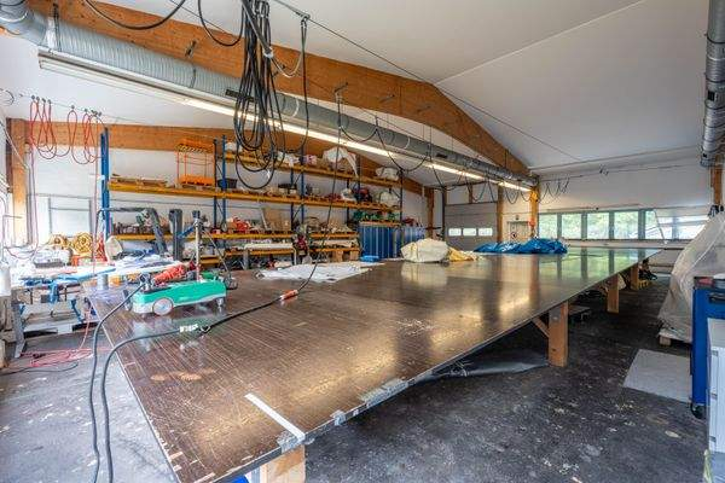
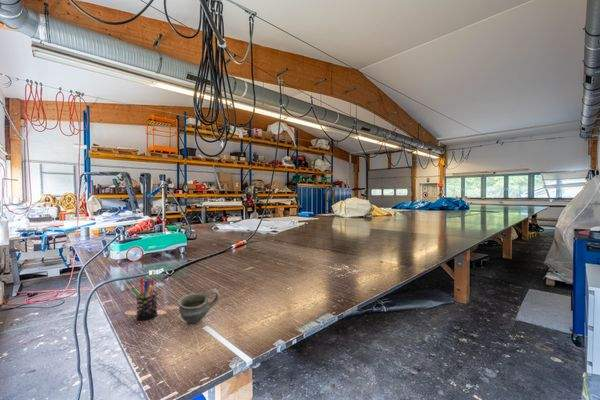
+ cup (197, 306)
+ pen holder (144, 298)
